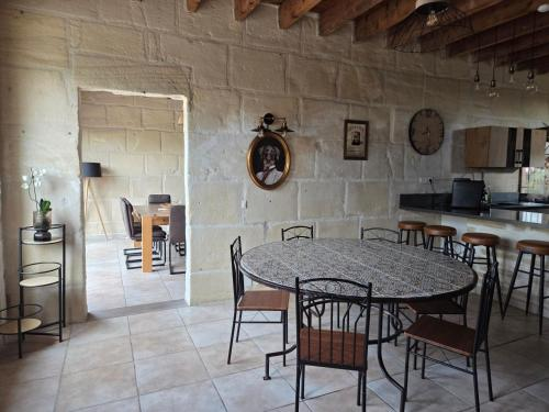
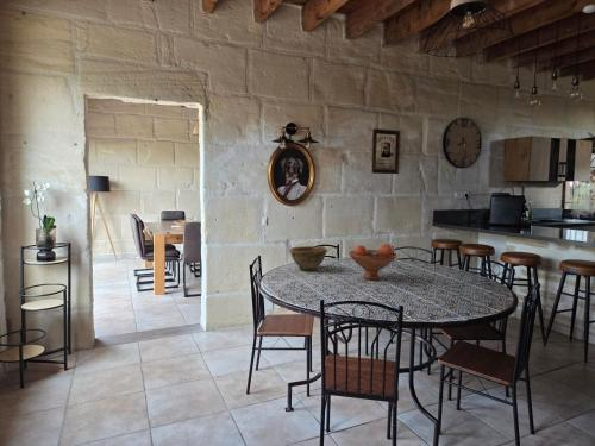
+ fruit bowl (372, 260)
+ bowl (307, 258)
